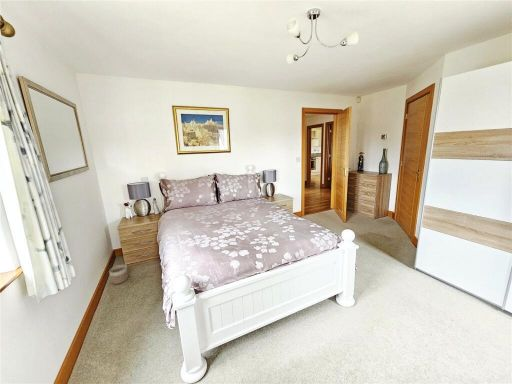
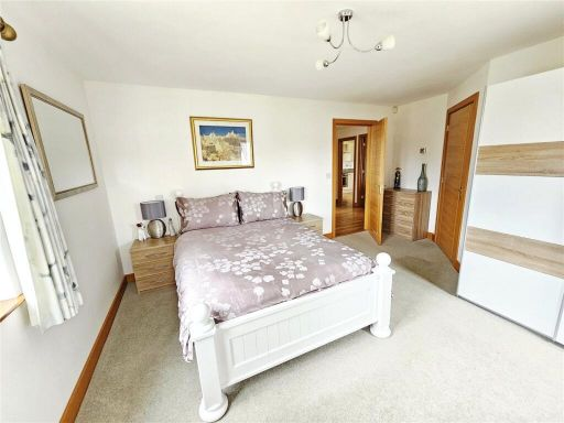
- planter (119, 274)
